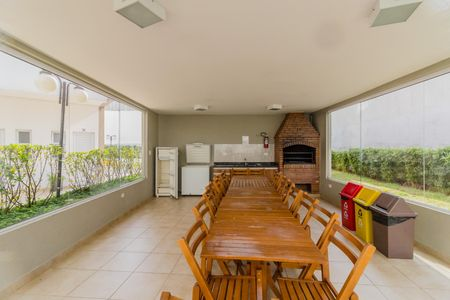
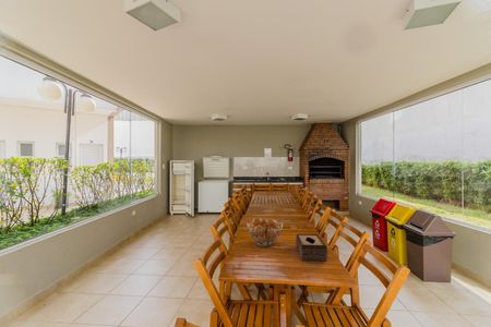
+ fruit basket (264, 230)
+ tissue box (310, 245)
